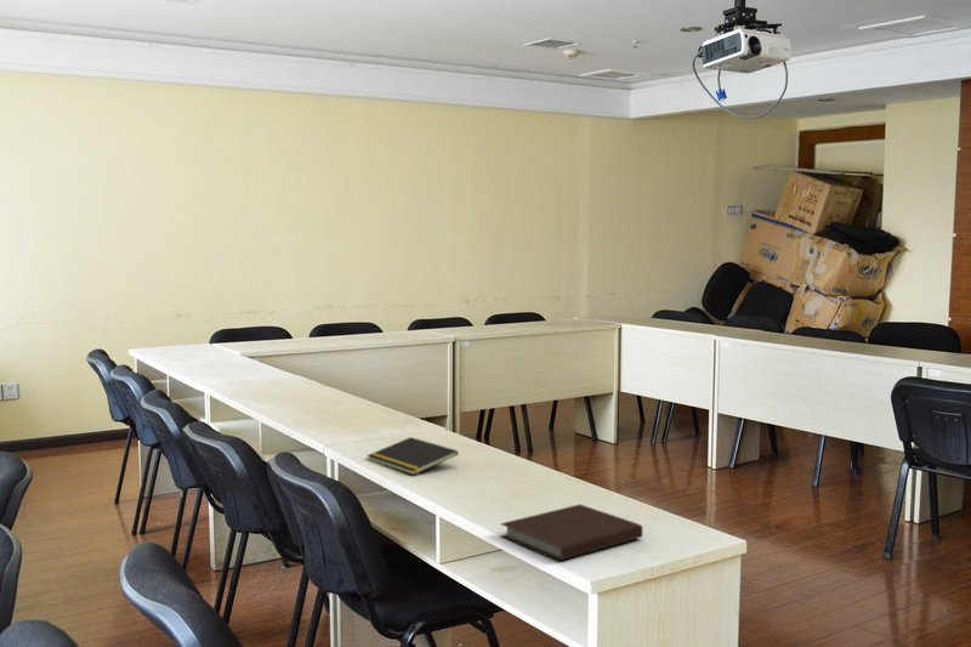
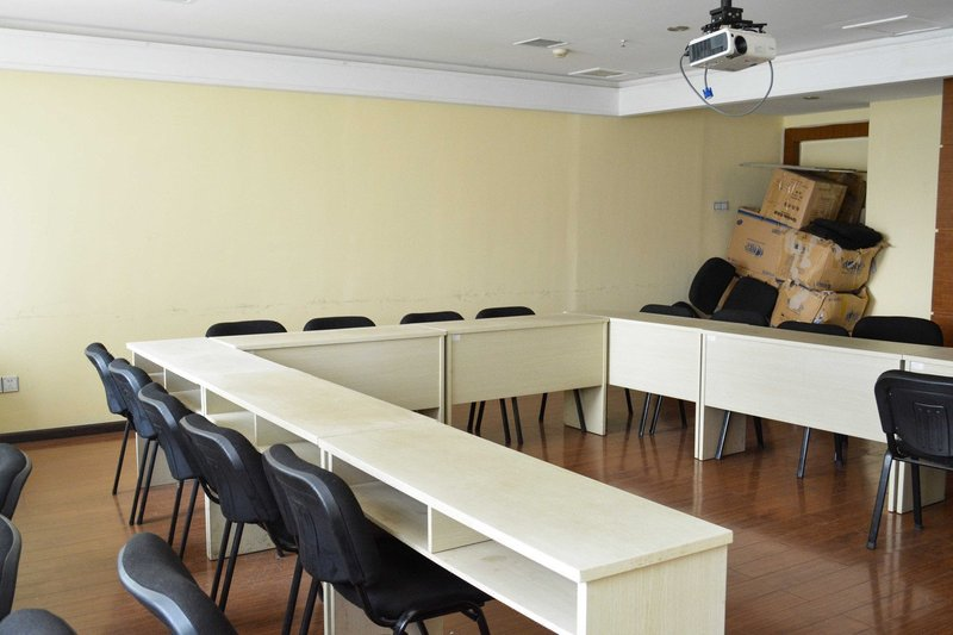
- notebook (570, 530)
- notepad (411, 455)
